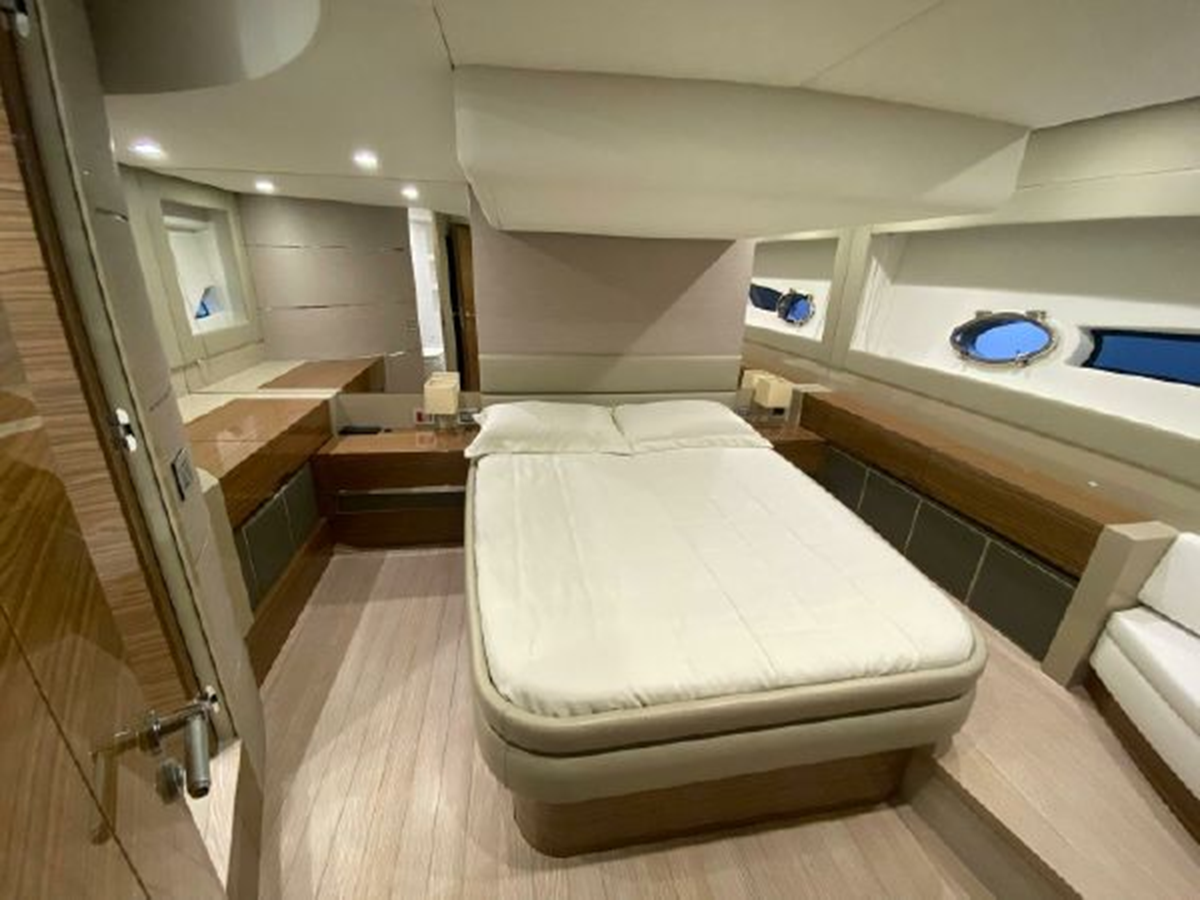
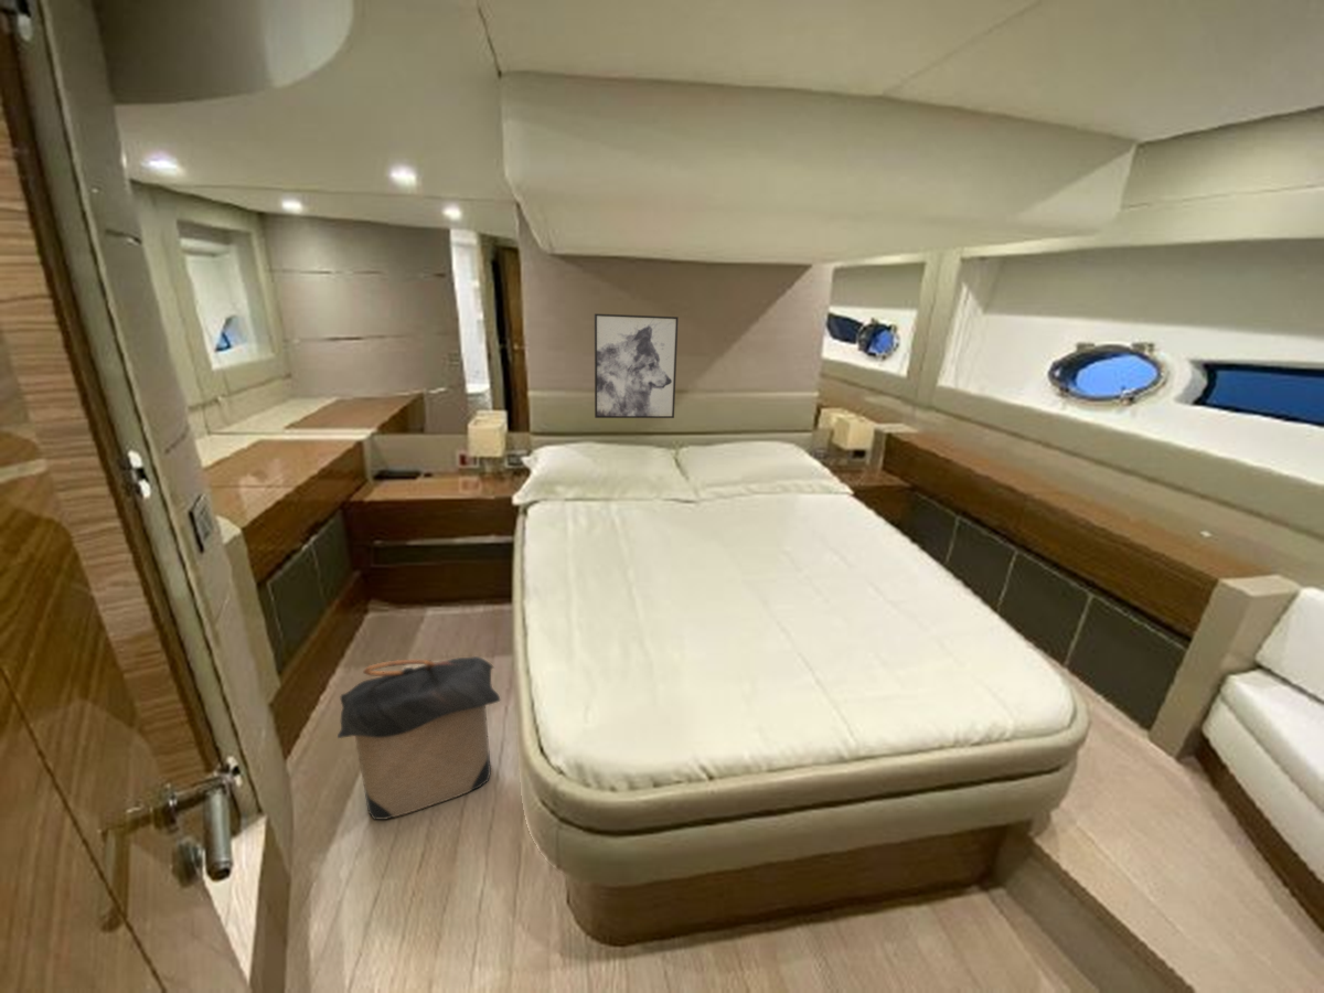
+ wall art (636, 367)
+ laundry hamper (426, 715)
